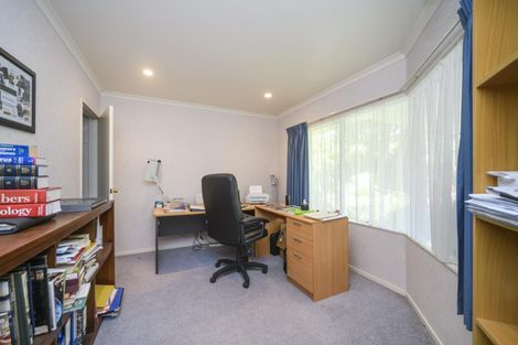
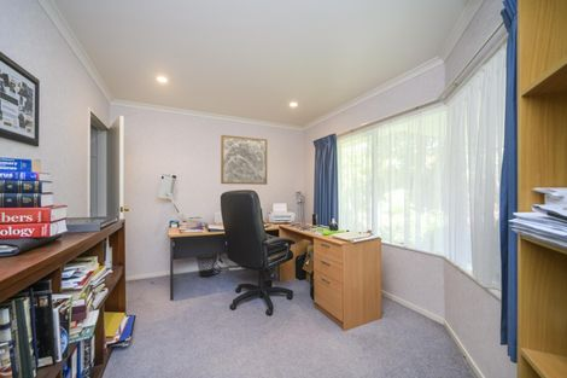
+ wall art (245, 161)
+ wastebasket (206, 263)
